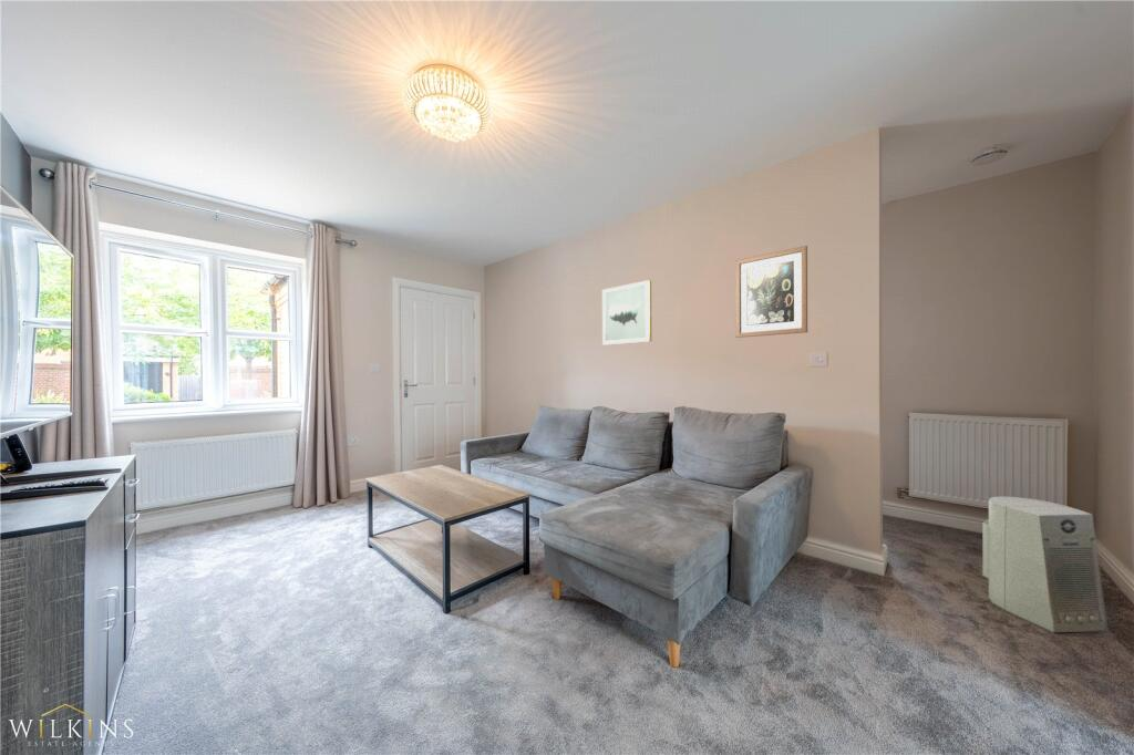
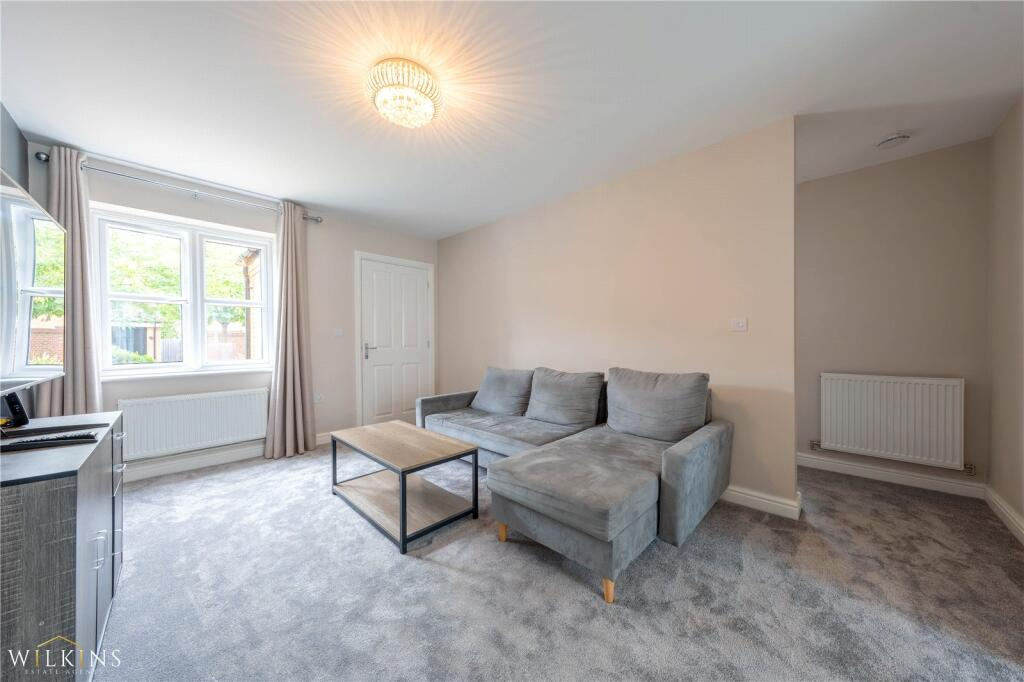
- wall art (769, 293)
- fan (1032, 557)
- wall art (626, 313)
